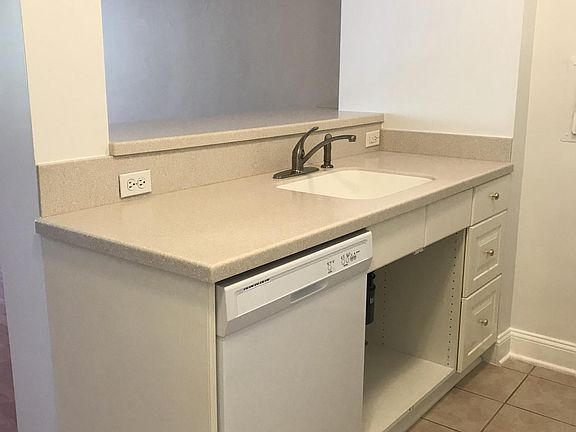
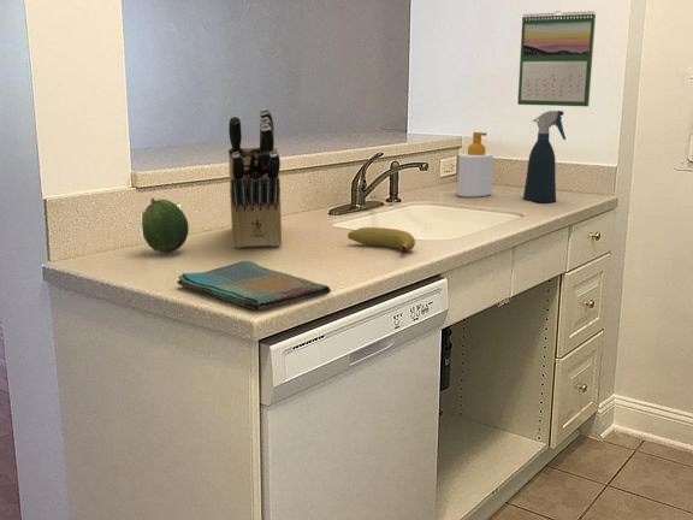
+ spray bottle (544, 155)
+ dish towel (253, 283)
+ calendar (555, 58)
+ knife block (254, 175)
+ soap bottle (475, 164)
+ banana (380, 240)
+ fruit (165, 225)
